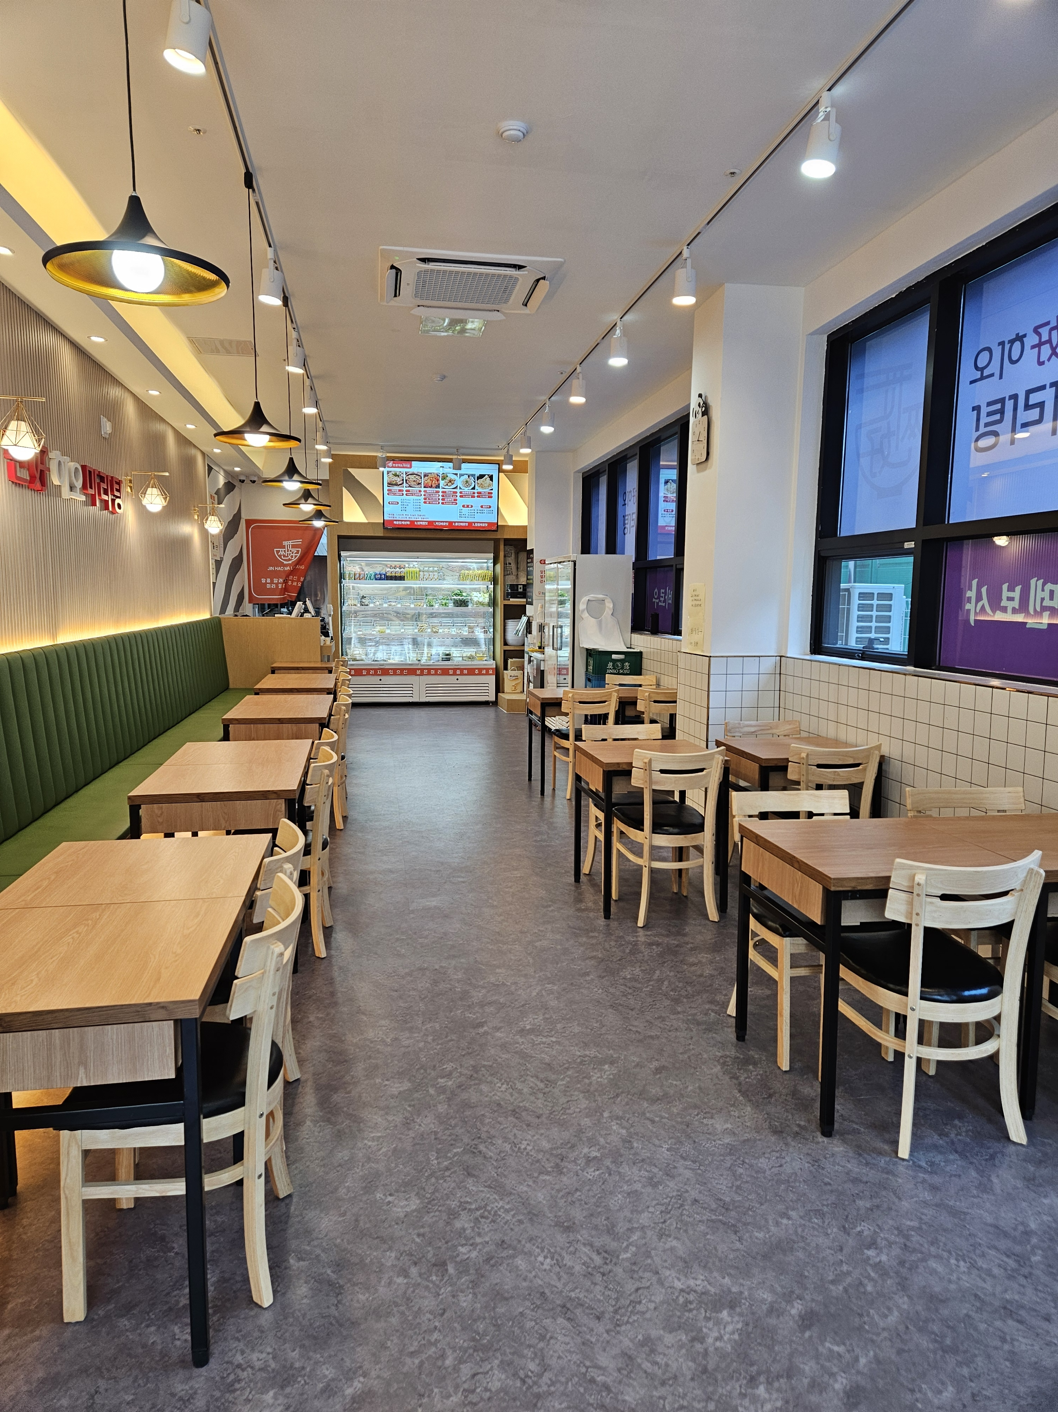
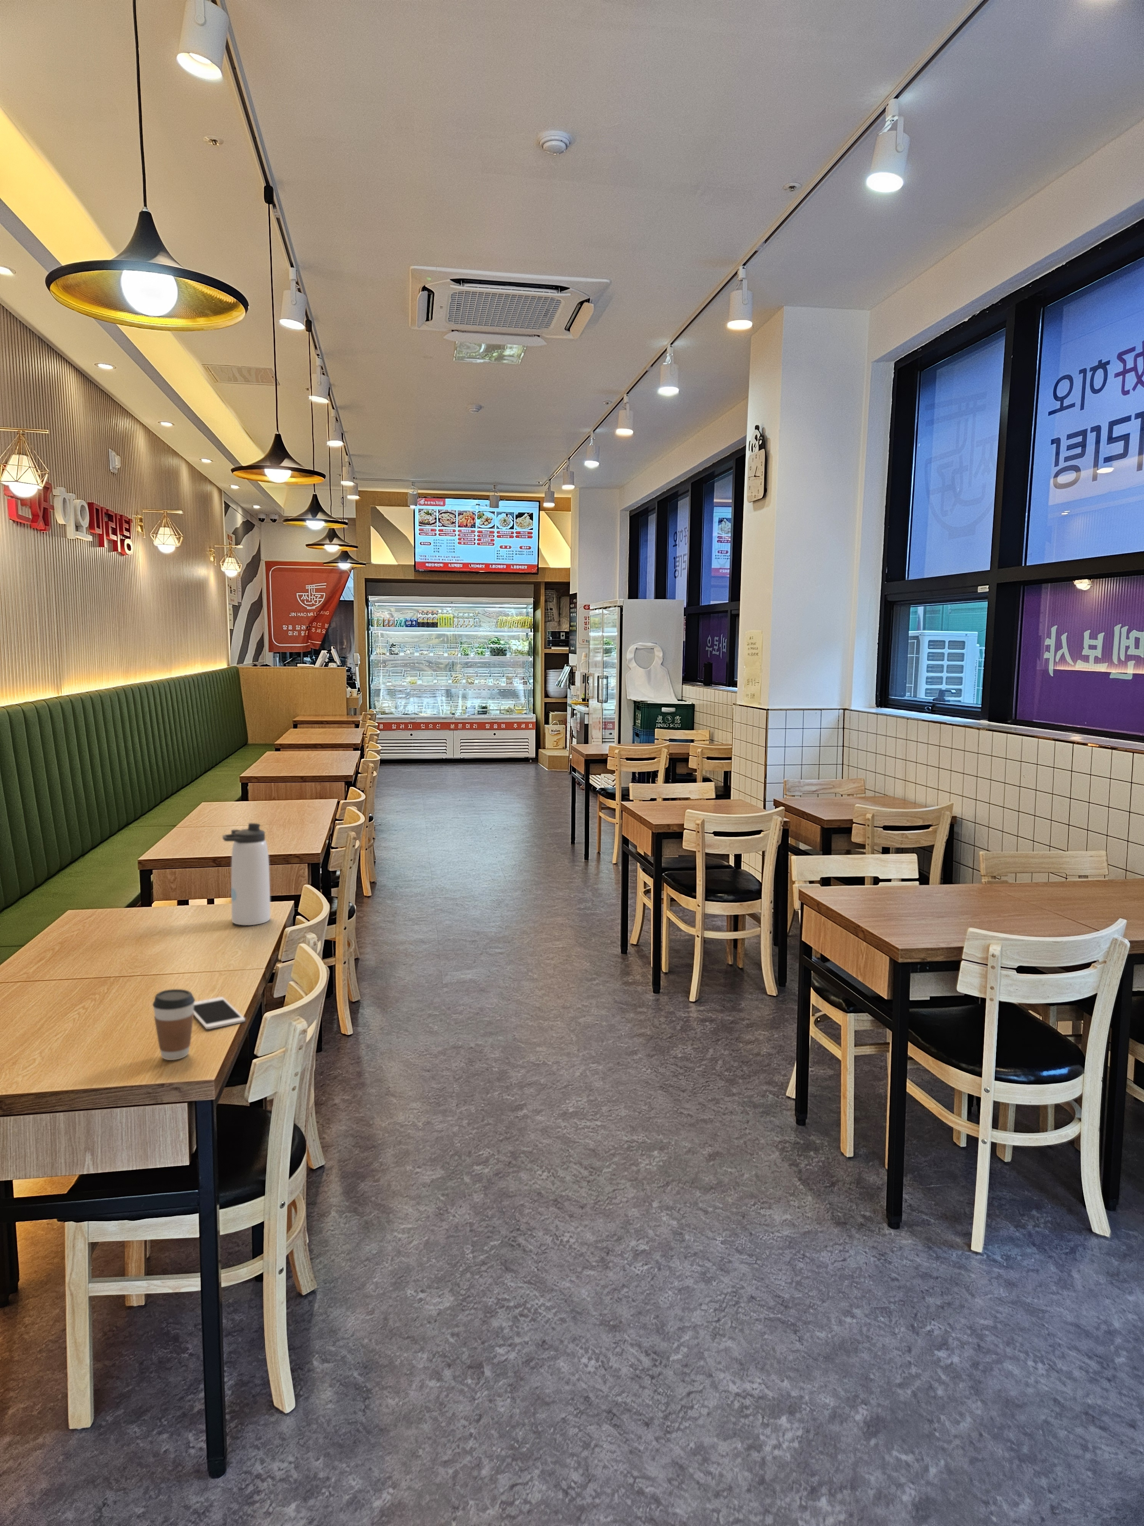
+ thermos bottle (246, 871)
+ cell phone (215, 1012)
+ coffee cup (174, 1025)
